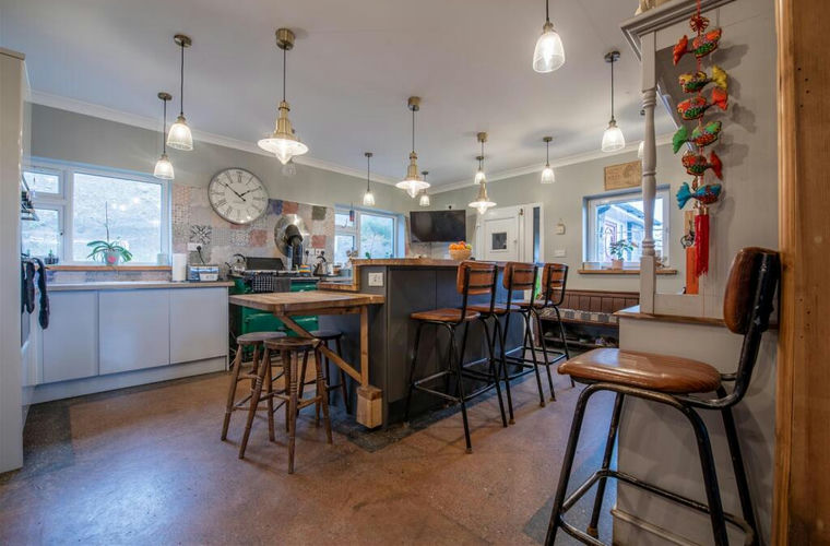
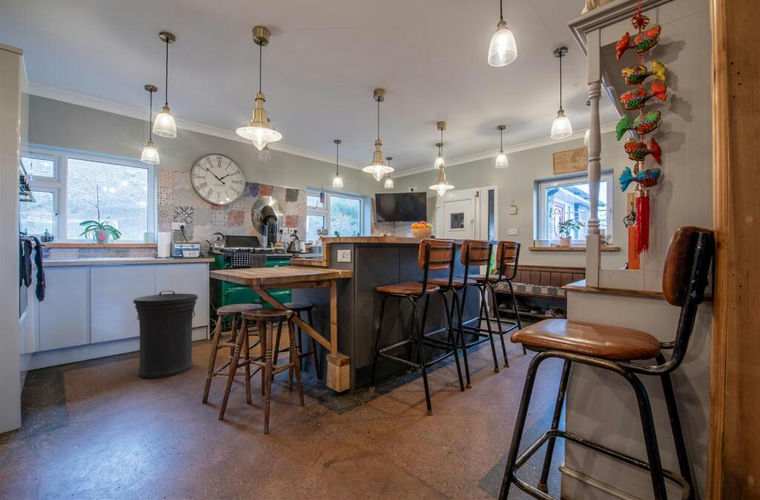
+ trash can (166, 330)
